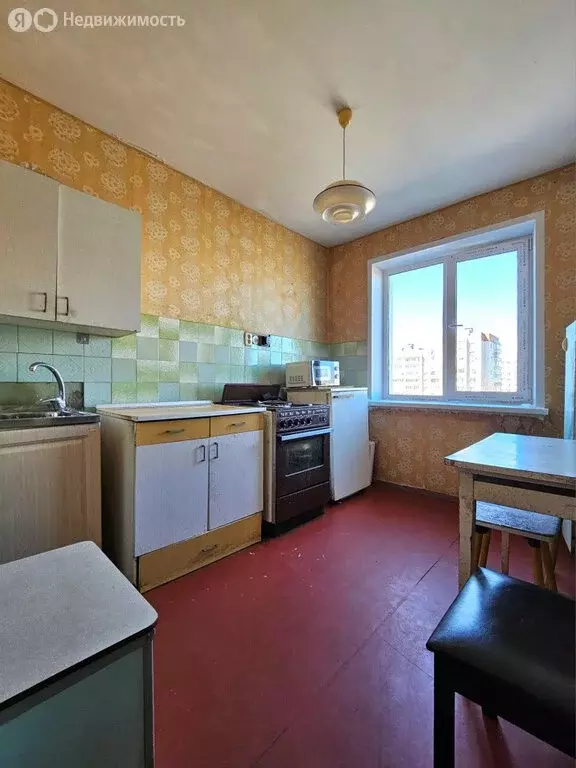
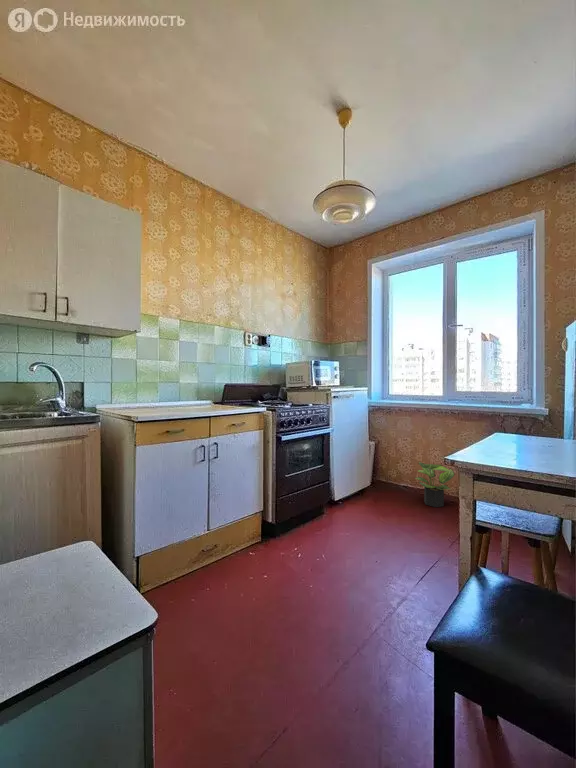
+ potted plant (430, 481)
